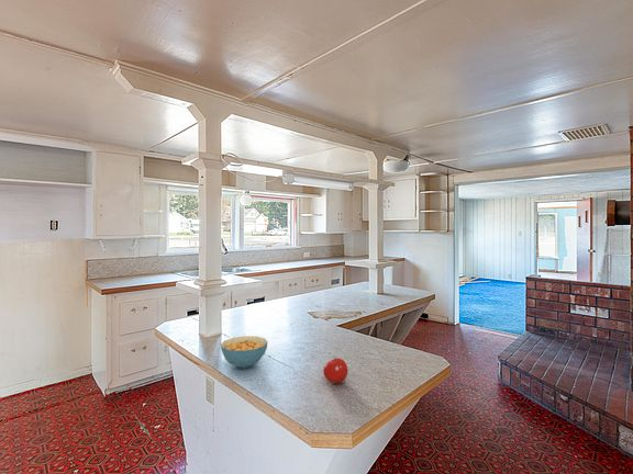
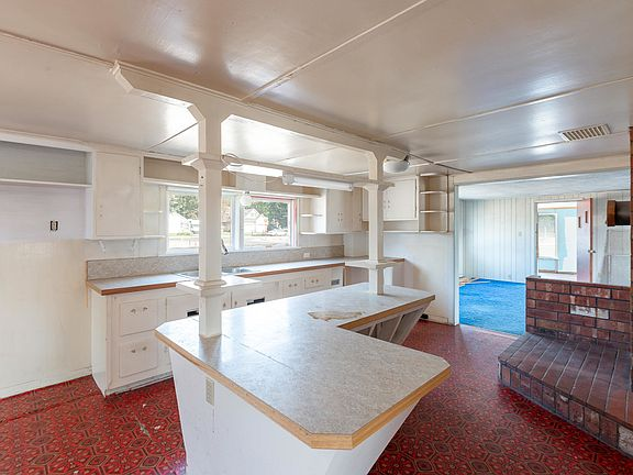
- fruit (335, 369)
- cereal bowl (244, 353)
